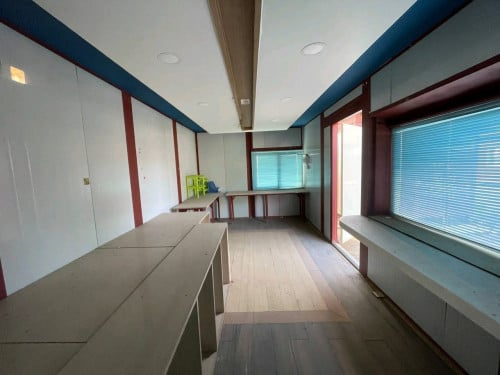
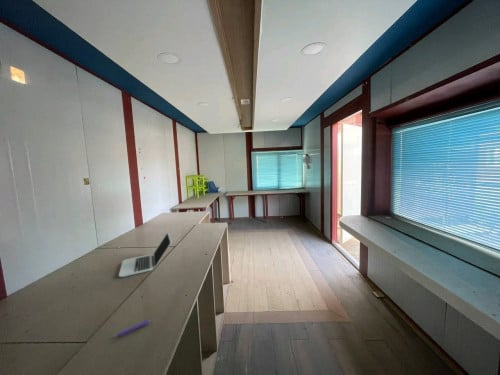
+ laptop (146, 255)
+ pen (133, 328)
